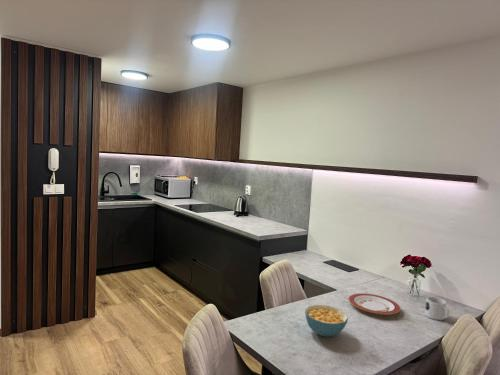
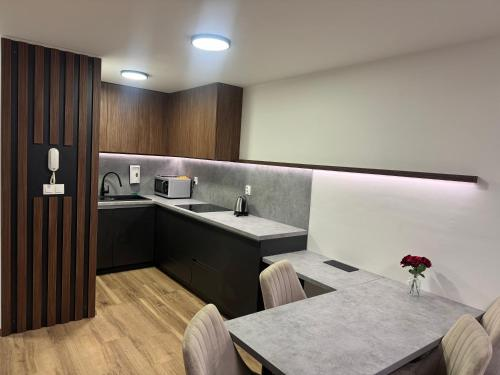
- plate (373, 304)
- mug (437, 308)
- cereal bowl (325, 323)
